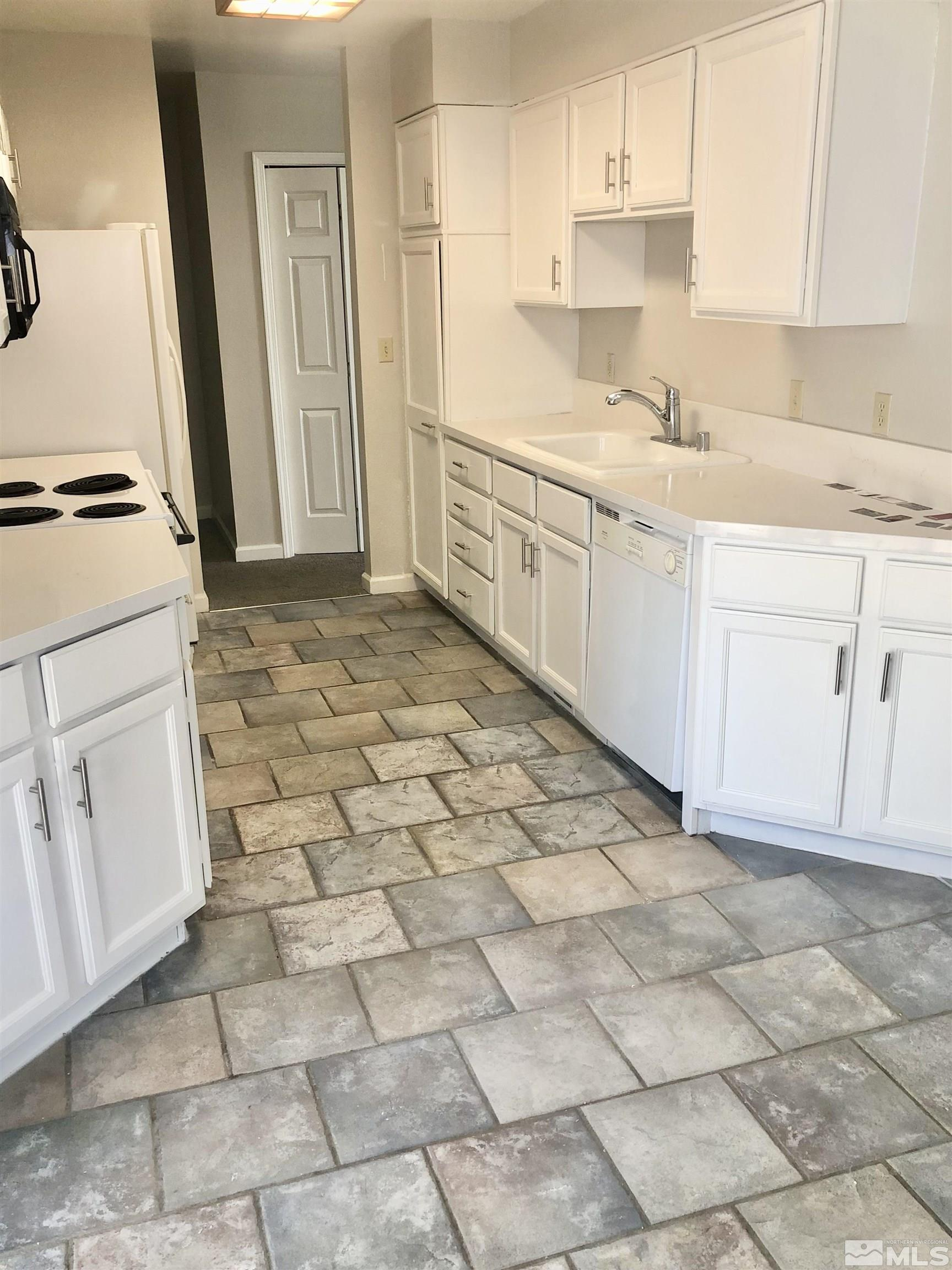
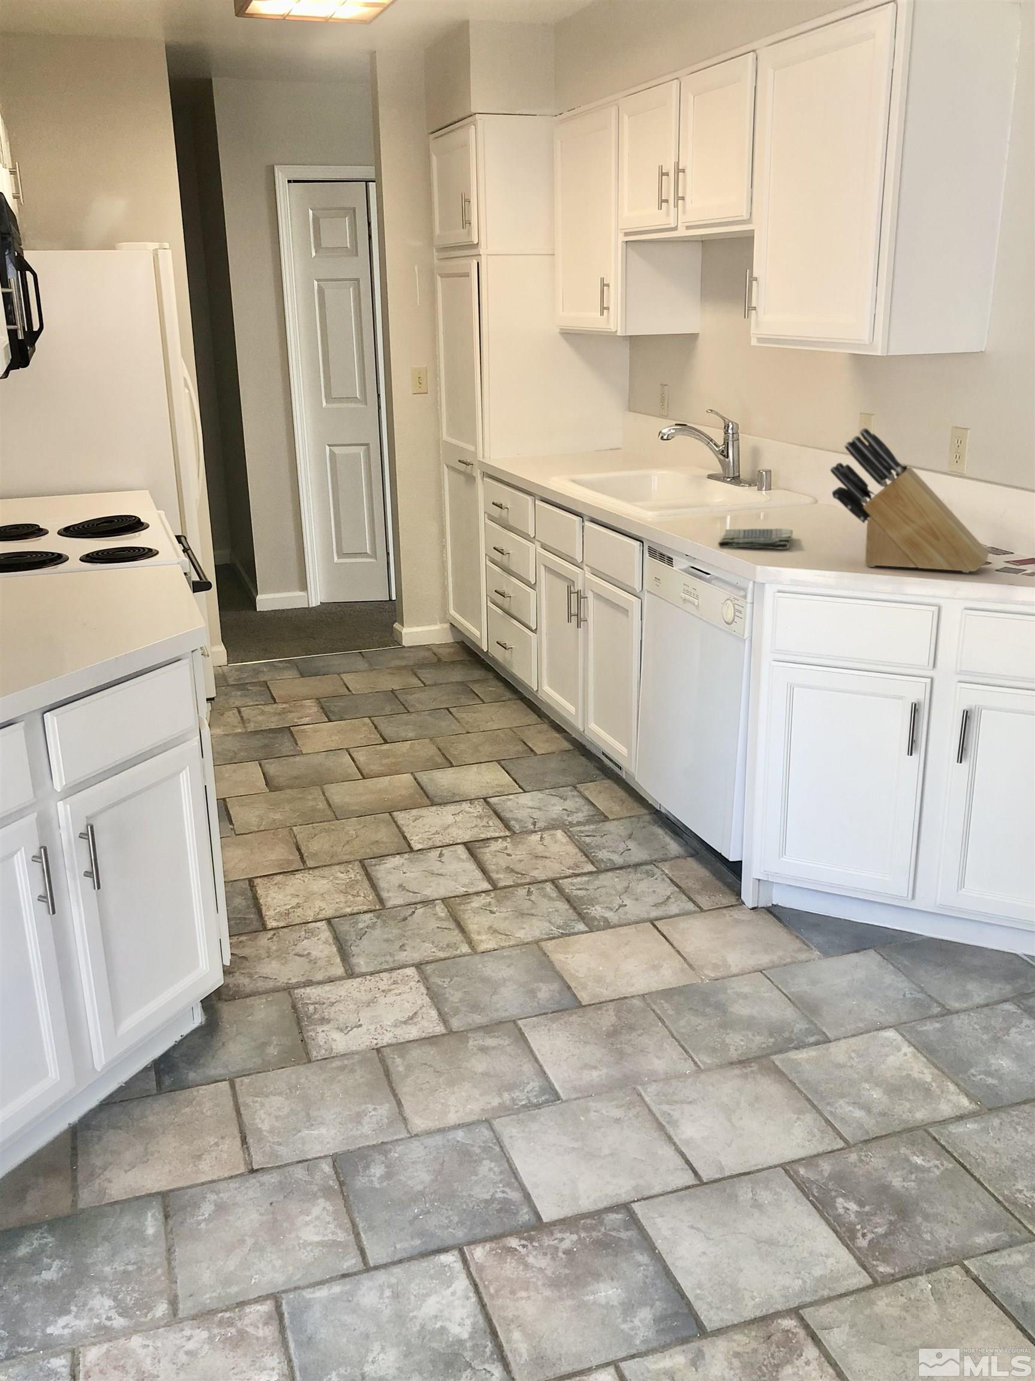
+ dish towel (756, 536)
+ knife block (910, 498)
